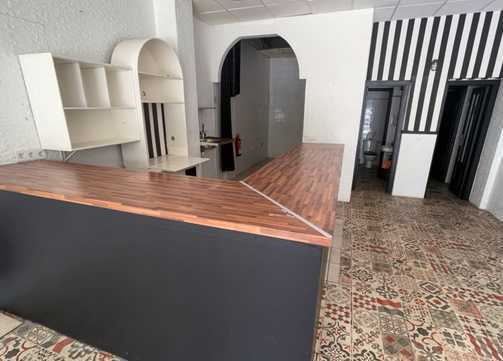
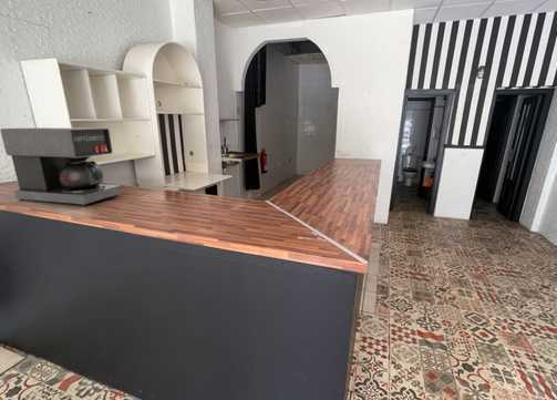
+ coffee maker (64, 164)
